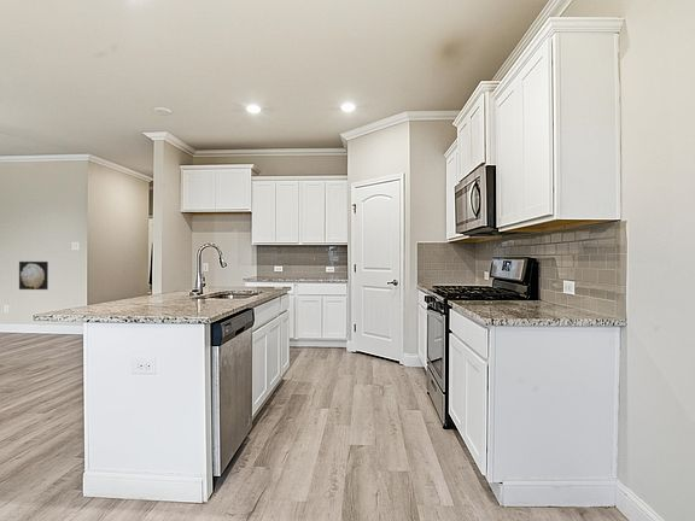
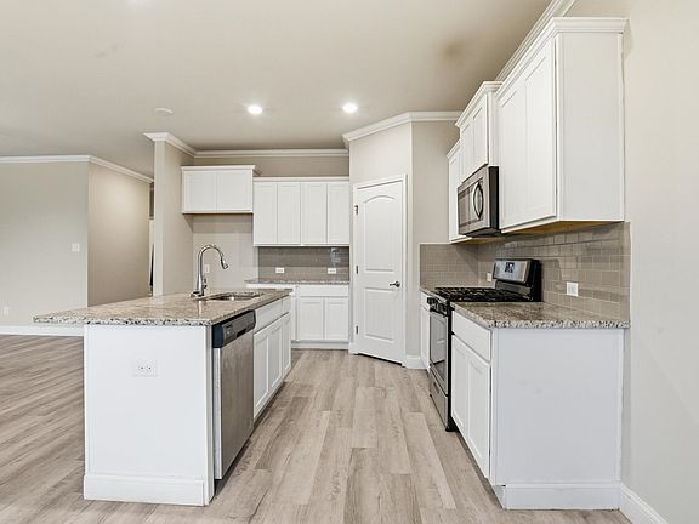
- wall art (33, 275)
